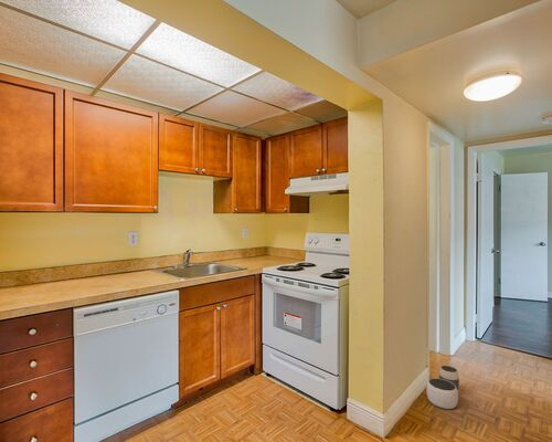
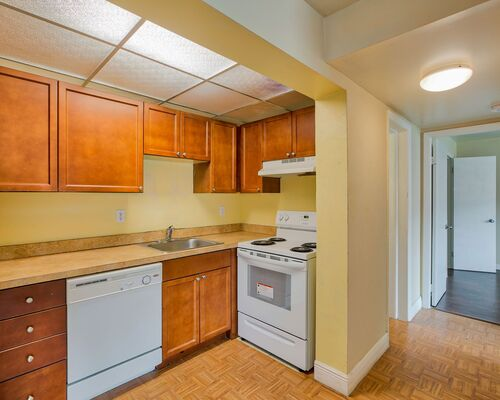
- waste basket (445, 385)
